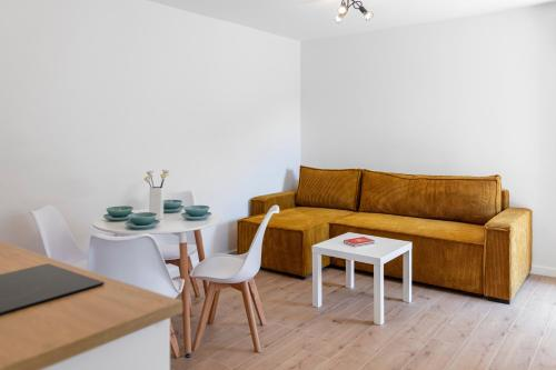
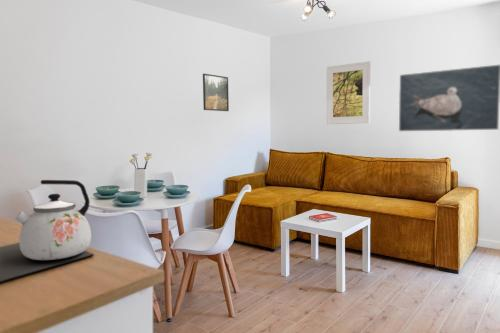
+ kettle (54, 217)
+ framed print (446, 100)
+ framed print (347, 94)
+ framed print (216, 93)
